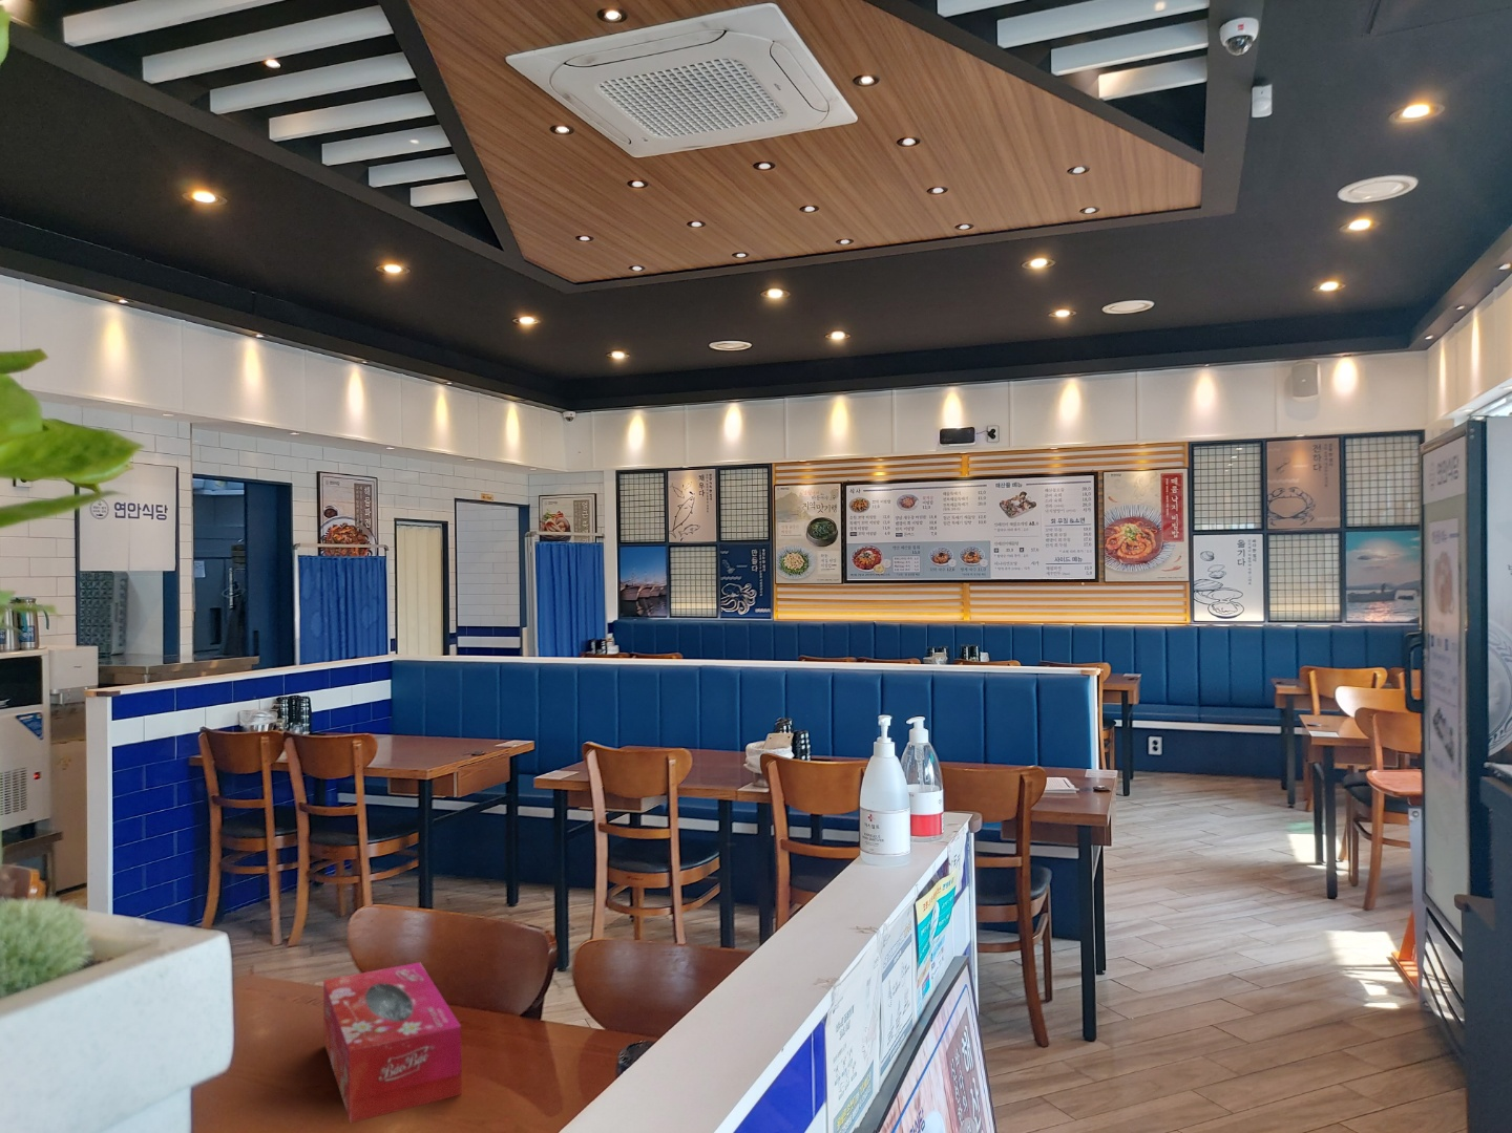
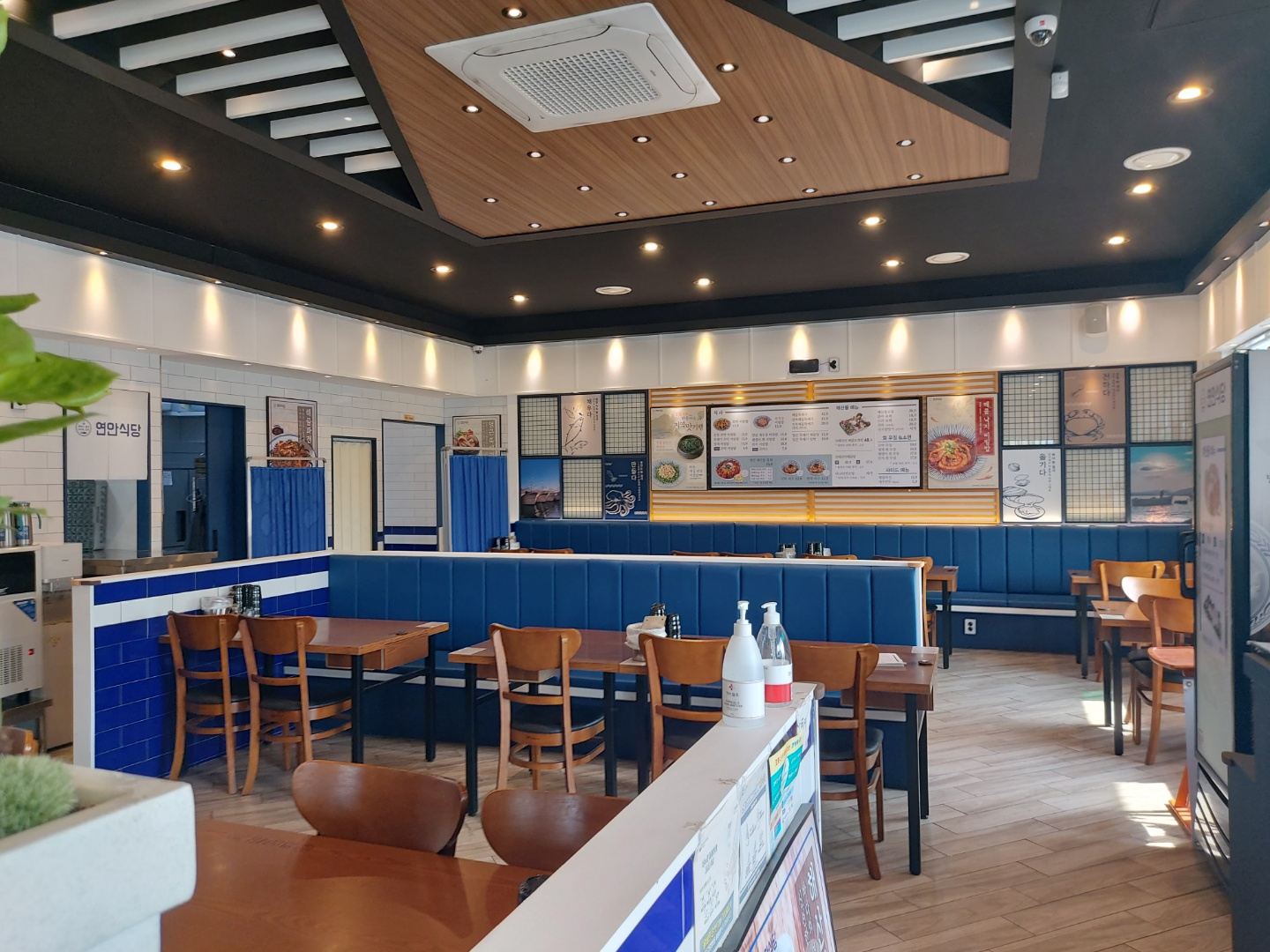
- tissue box (388, 1034)
